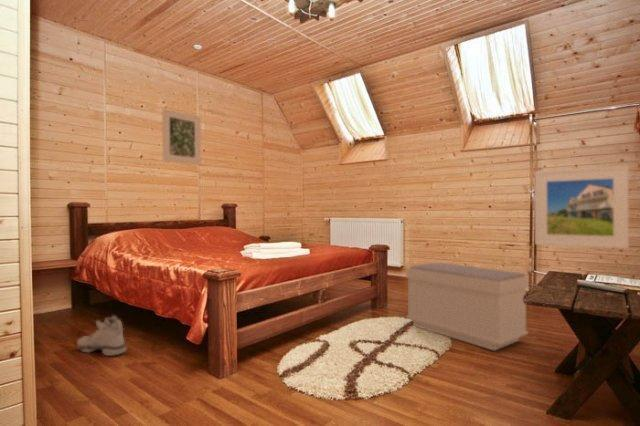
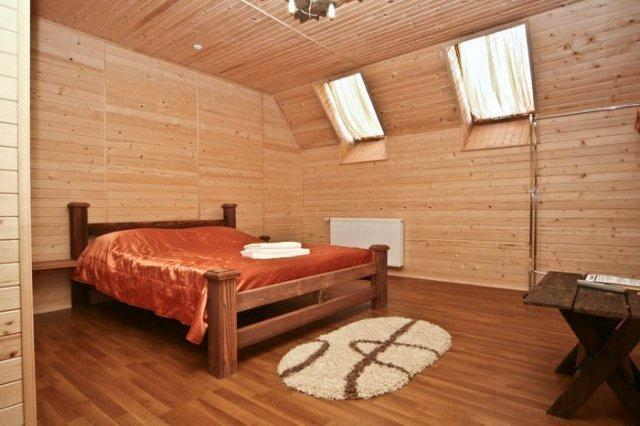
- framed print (578, 207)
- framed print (182, 137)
- bench (463, 300)
- sneaker (101, 333)
